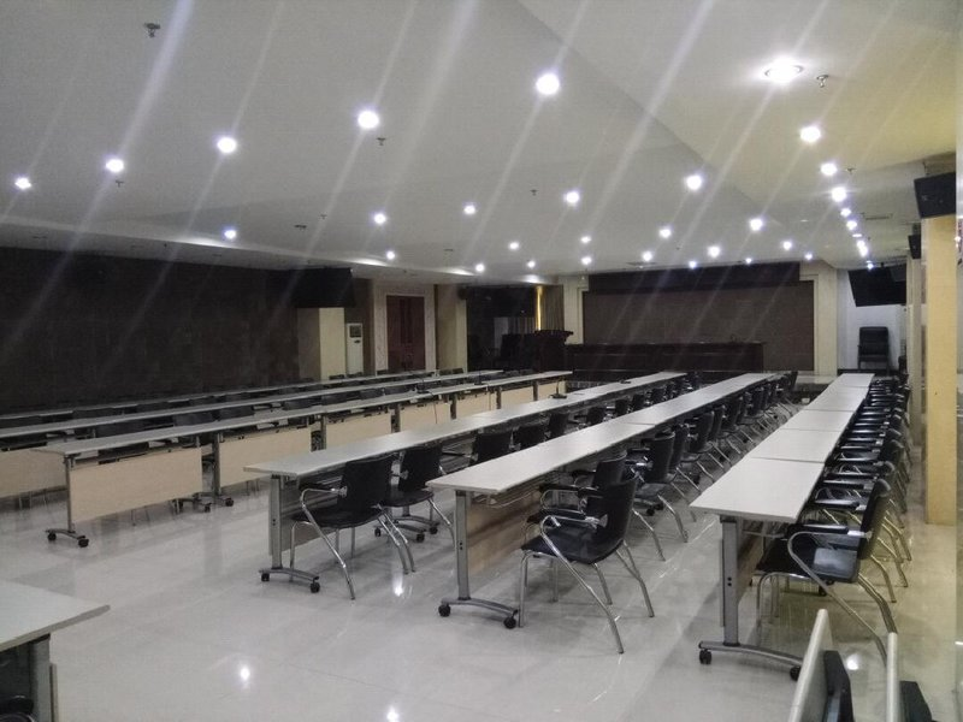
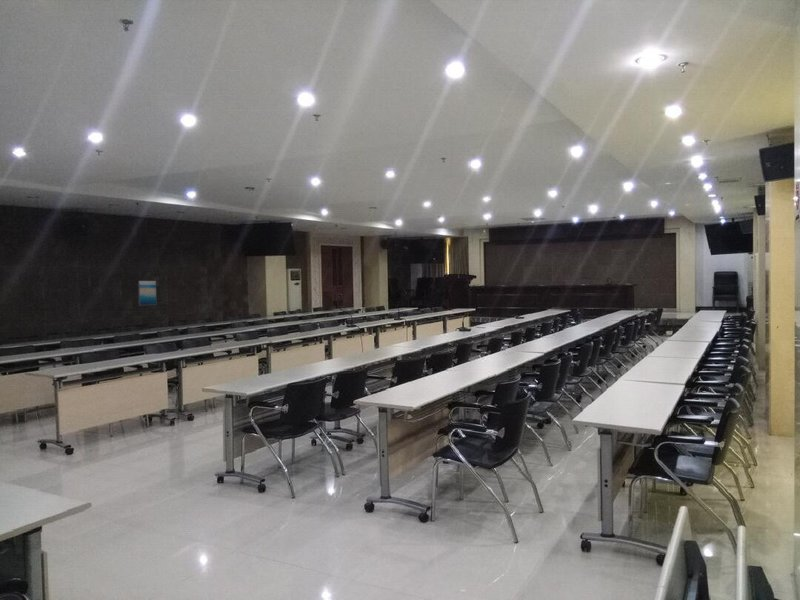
+ wall art (147, 292)
